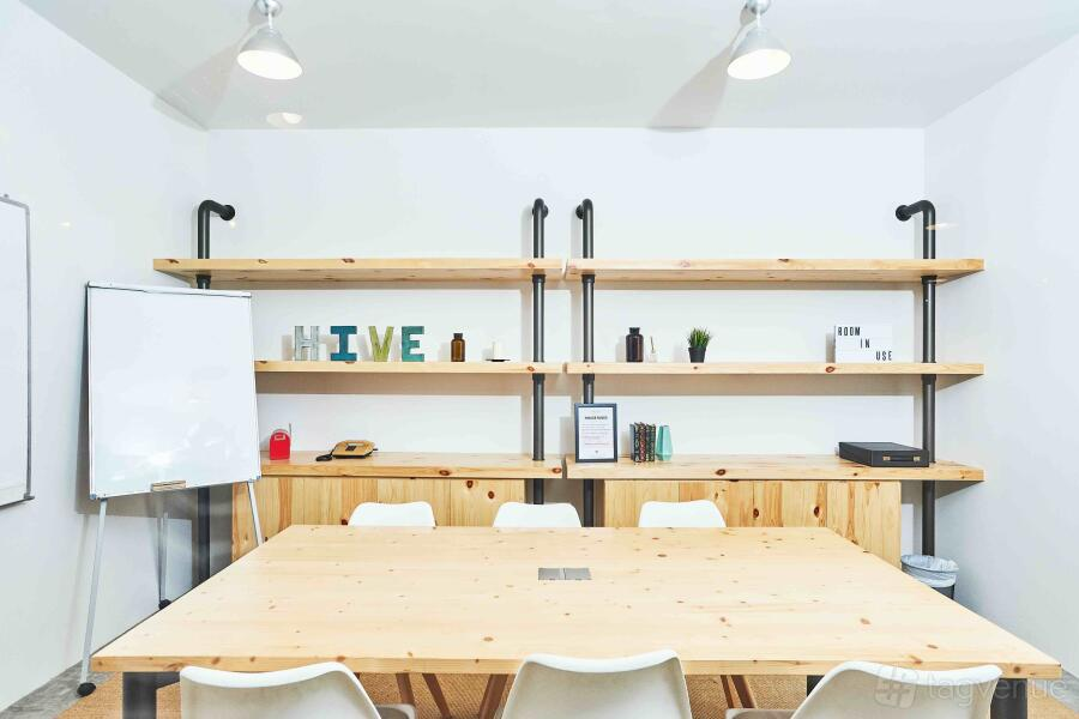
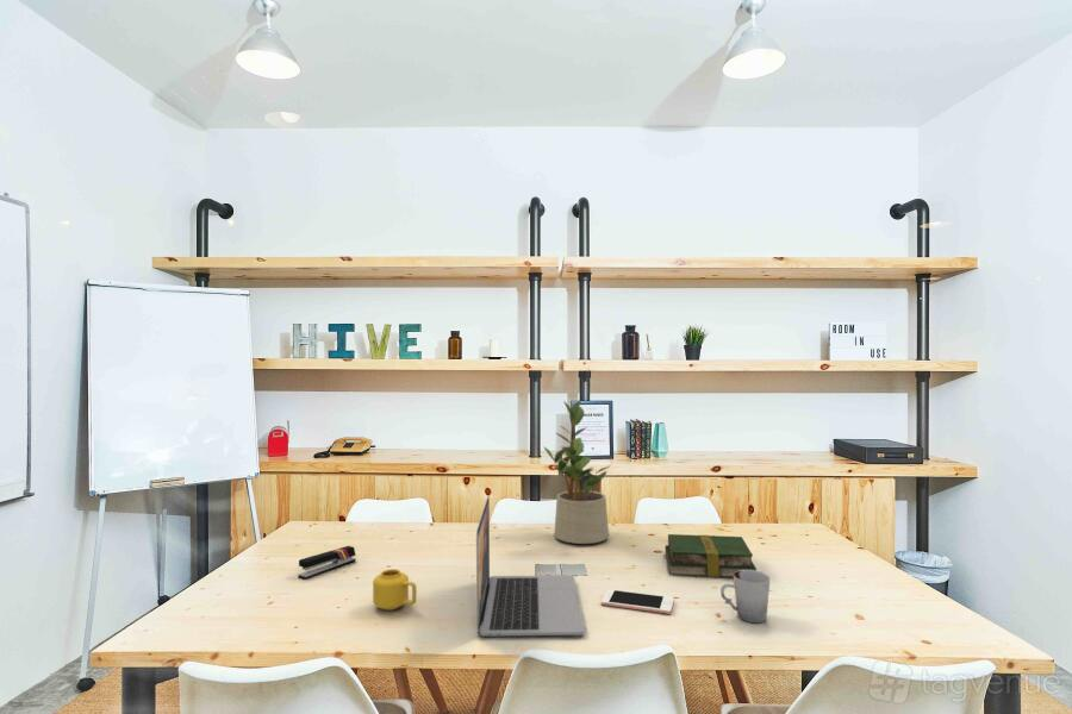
+ cell phone (637, 601)
+ mug (395, 589)
+ cup (744, 596)
+ stapler (328, 559)
+ book (708, 553)
+ laptop (530, 576)
+ potted plant (581, 470)
